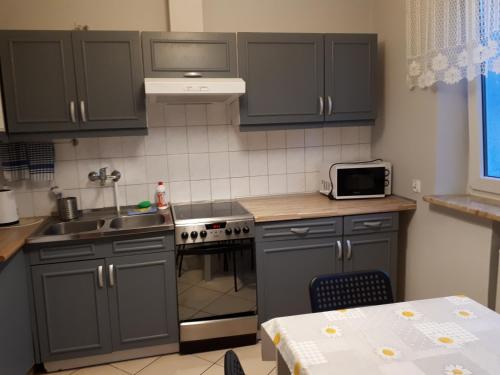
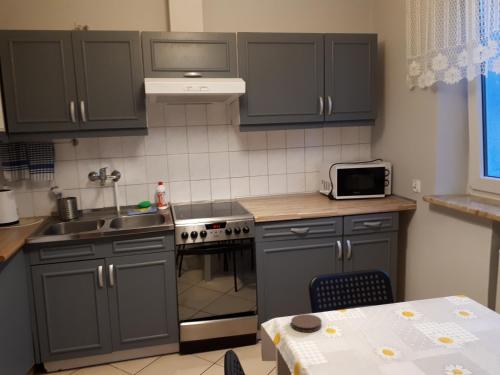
+ coaster (306, 322)
